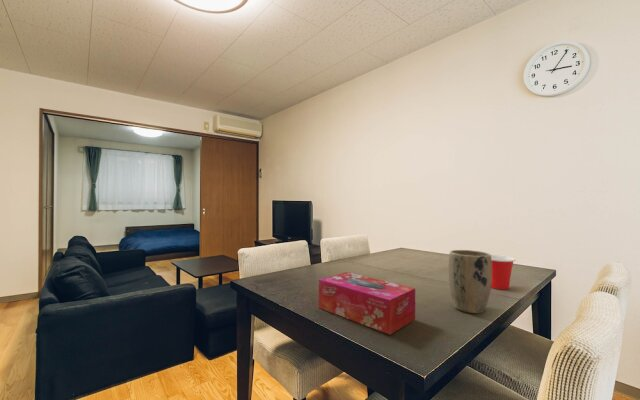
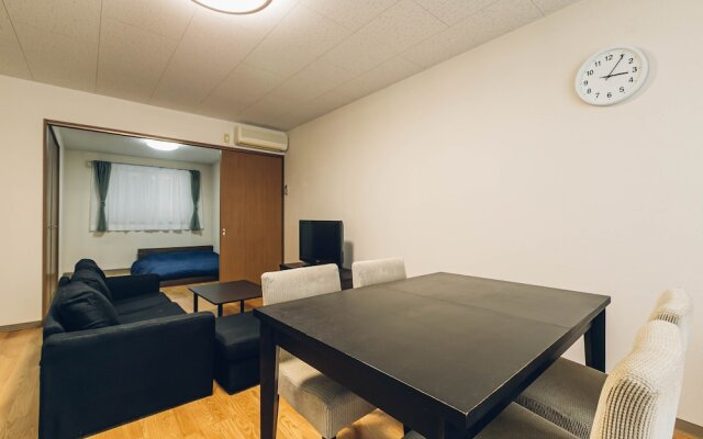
- plant pot (469, 280)
- cup (498, 272)
- tissue box (364, 298)
